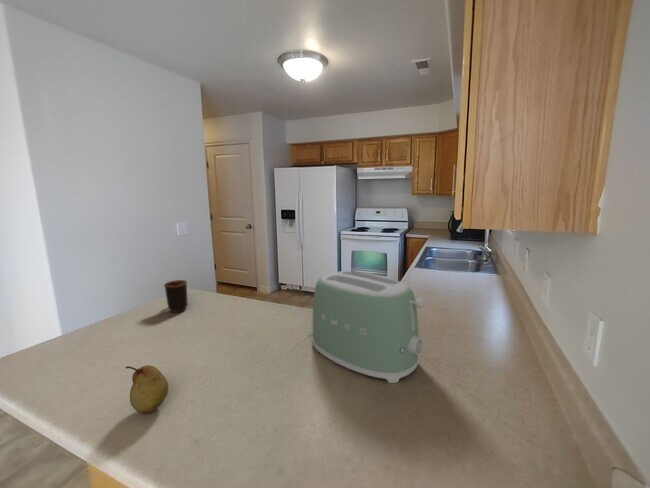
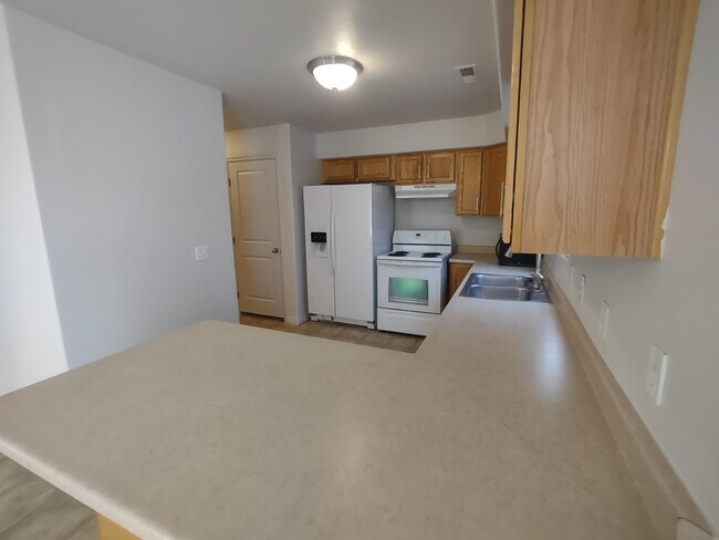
- mug (177, 295)
- toaster (361, 316)
- fruit (148, 384)
